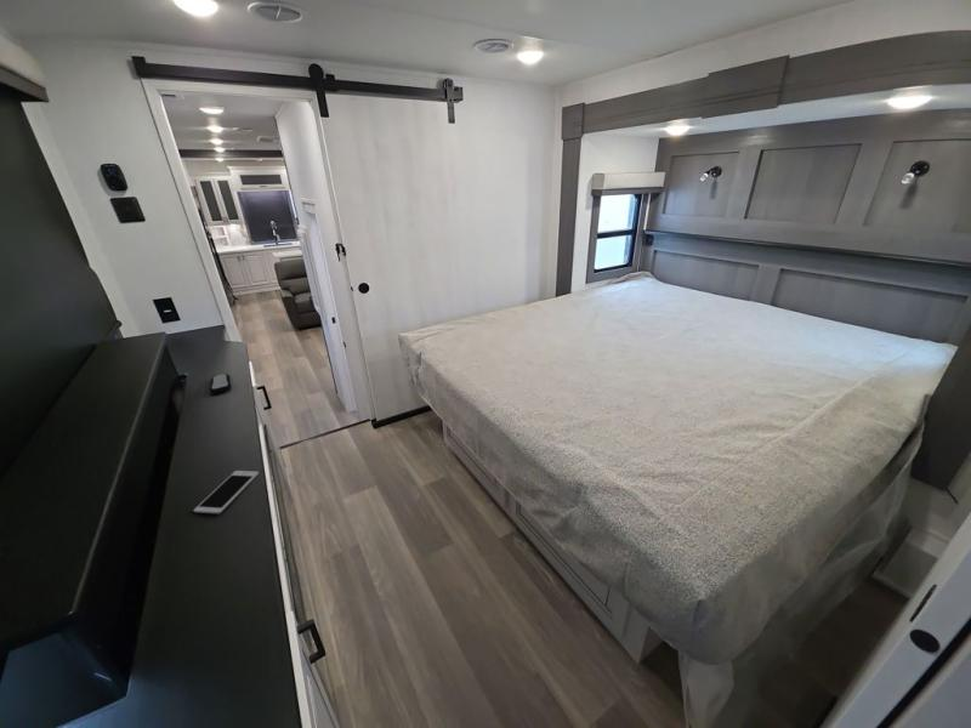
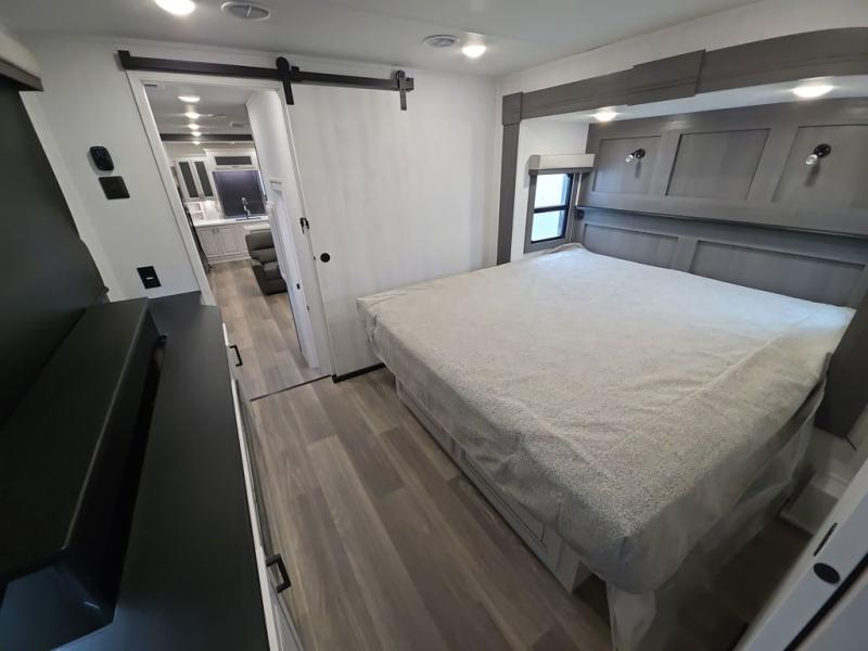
- remote control (220, 382)
- cell phone (228, 490)
